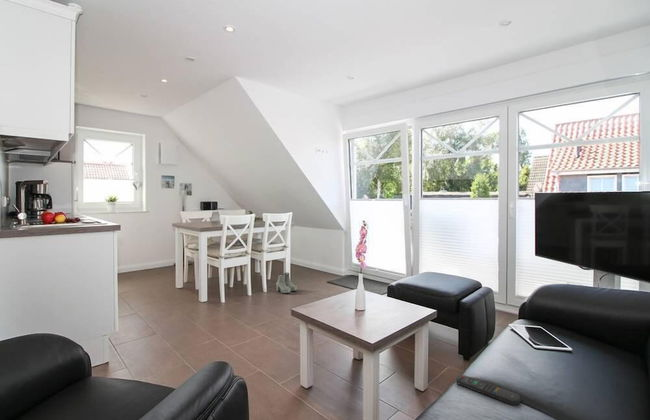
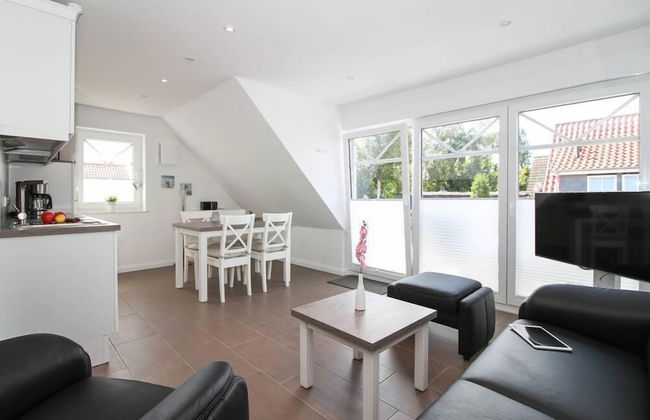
- remote control (486, 388)
- boots (286, 282)
